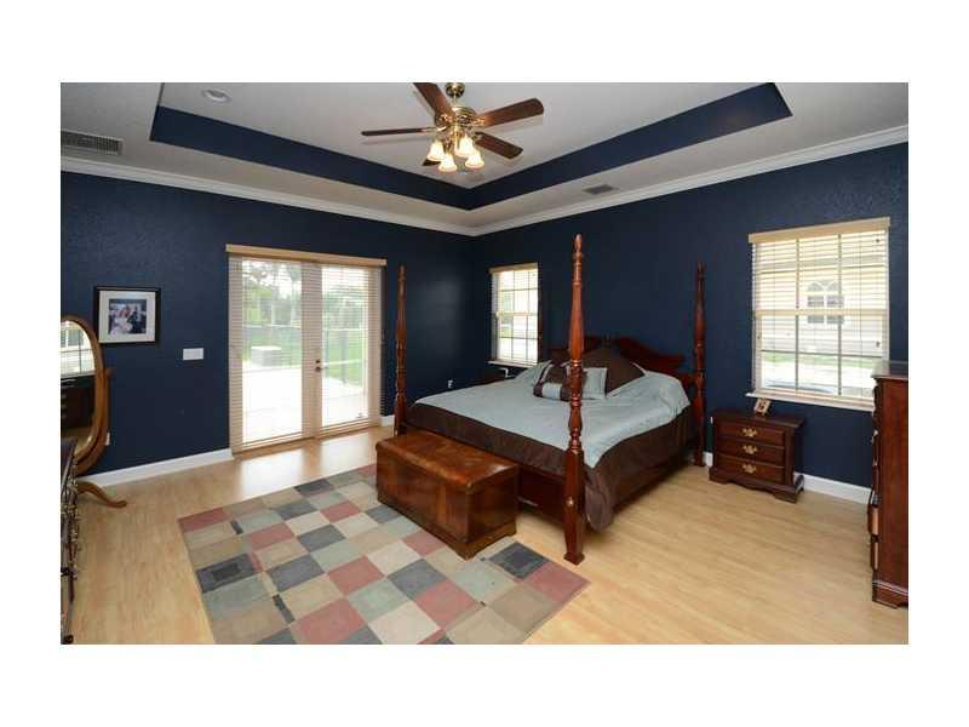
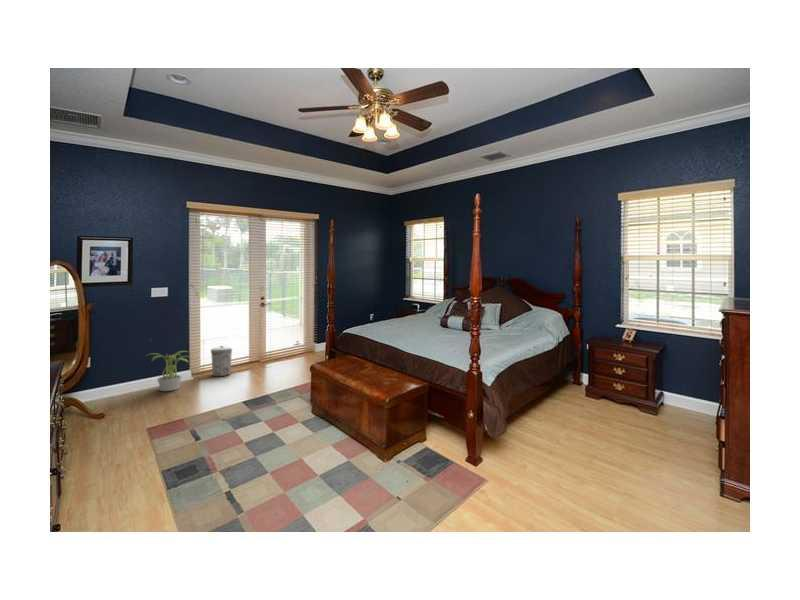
+ potted plant (170, 370)
+ trash can (221, 360)
